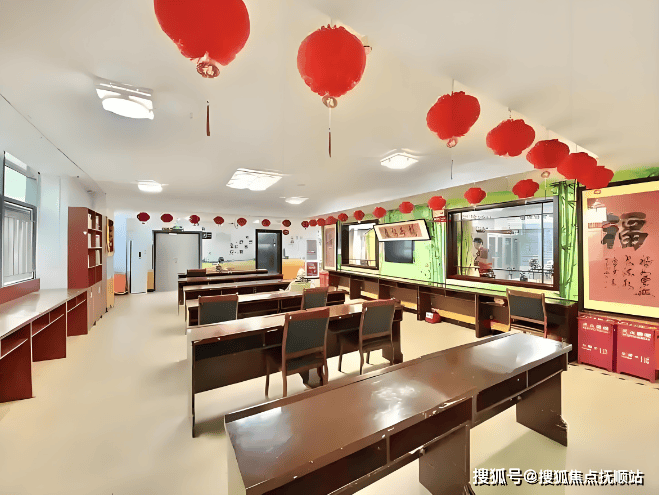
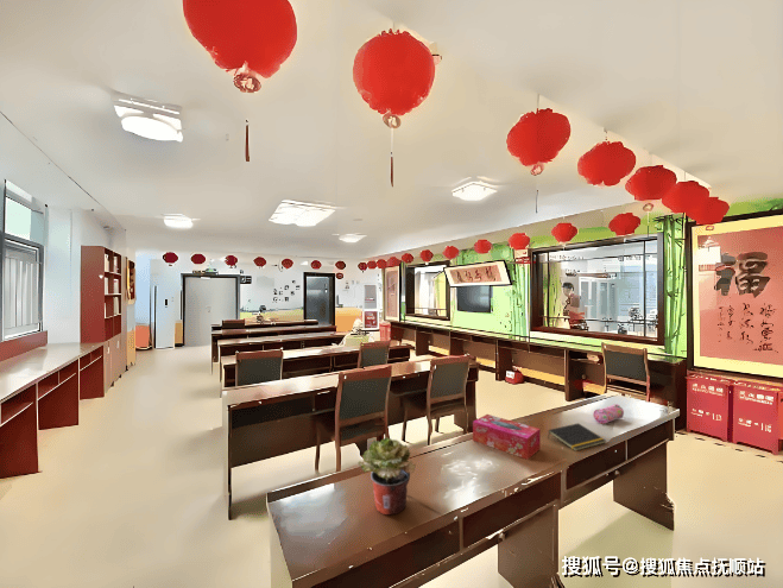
+ notepad (576, 436)
+ potted plant (386, 473)
+ pencil case (608, 413)
+ tissue box (505, 435)
